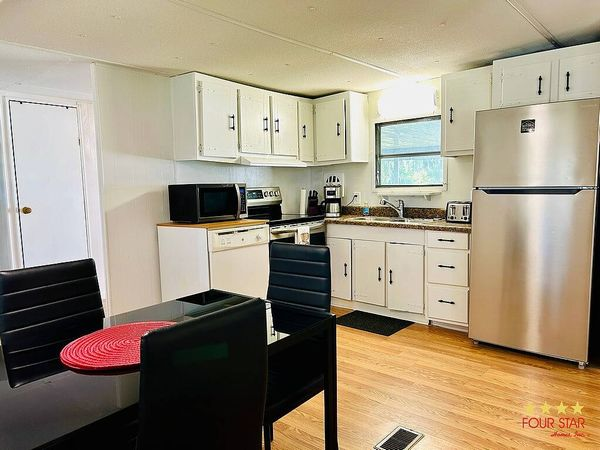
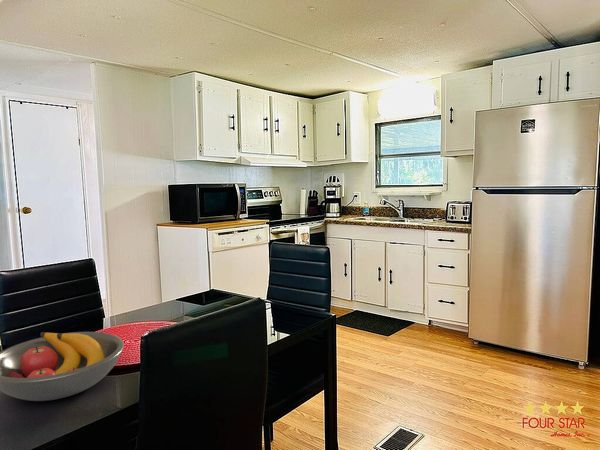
+ fruit bowl (58, 365)
